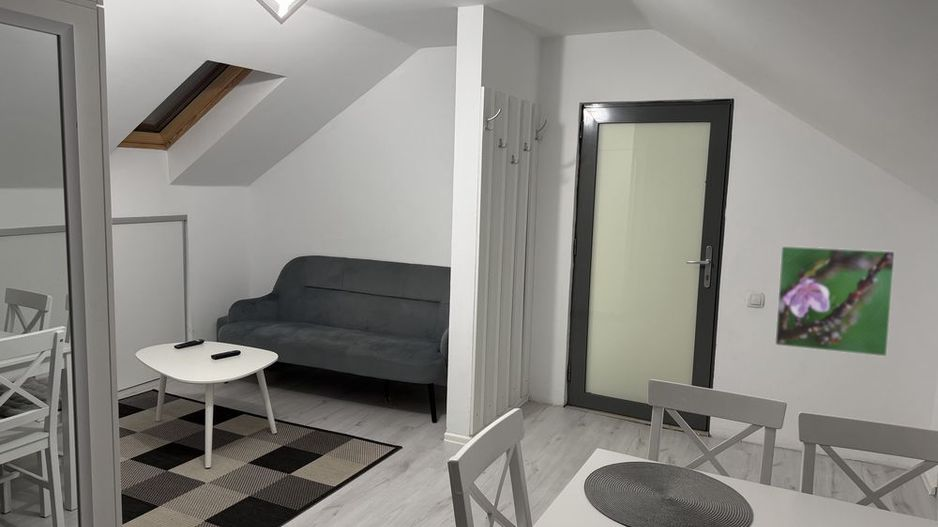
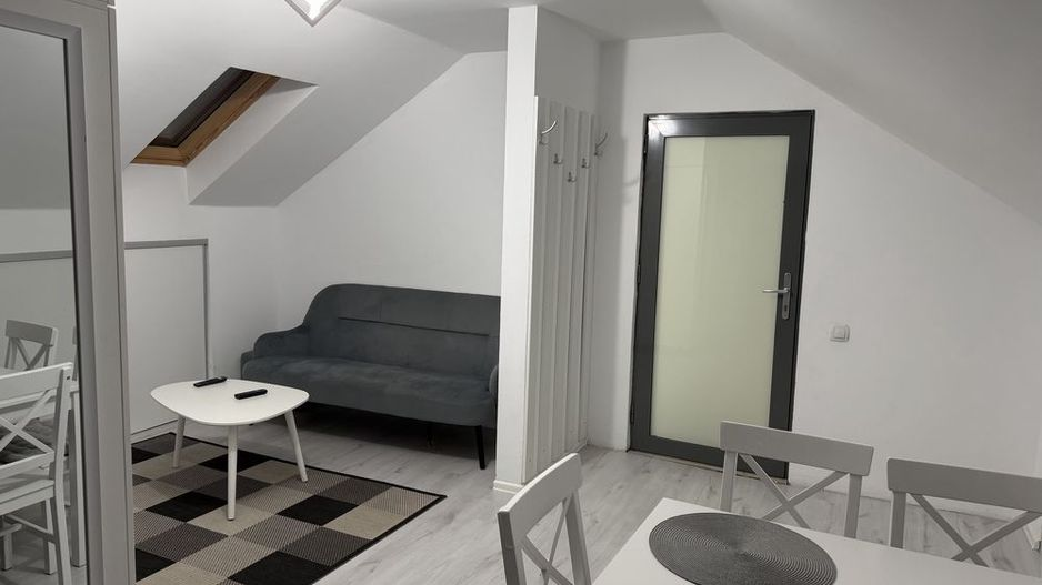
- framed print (832, 299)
